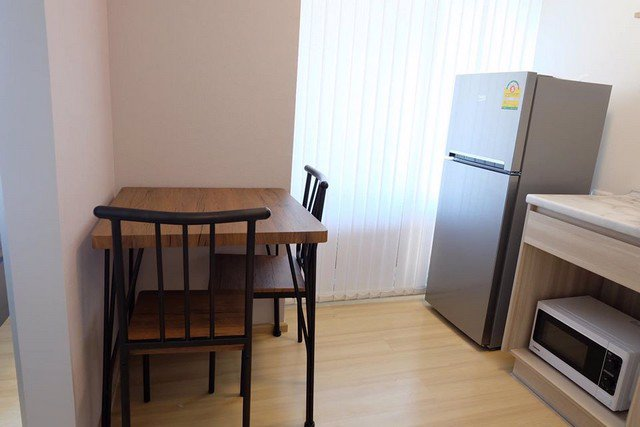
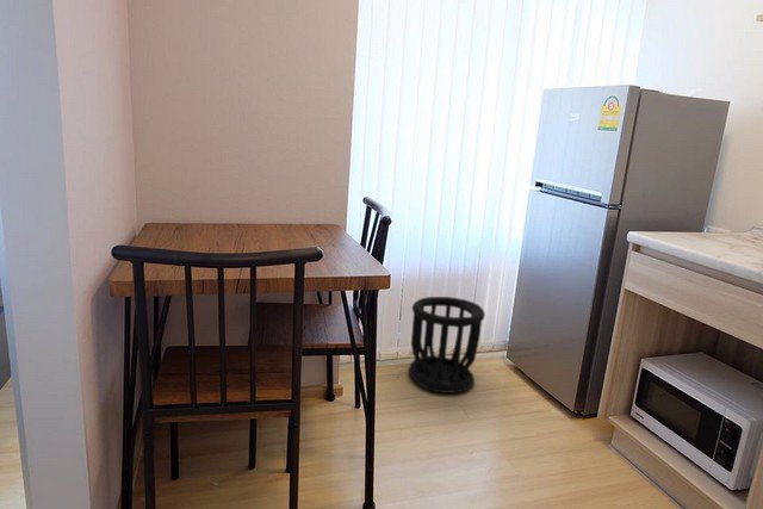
+ wastebasket (443, 342)
